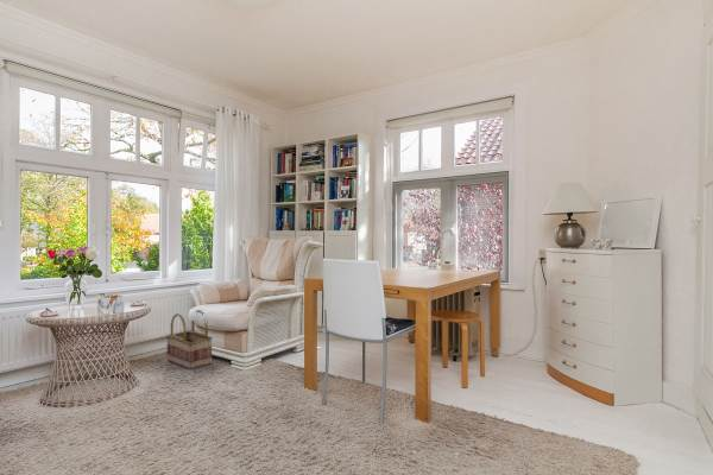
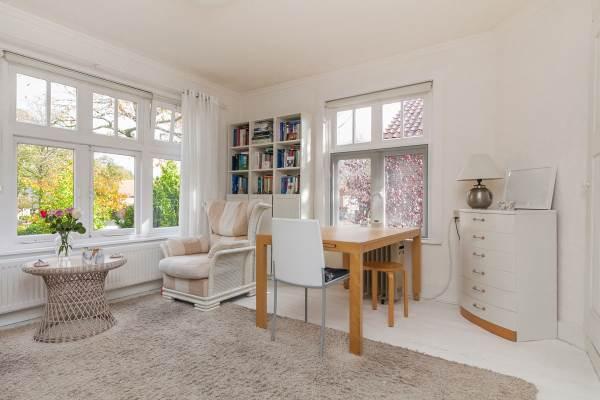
- basket (189, 336)
